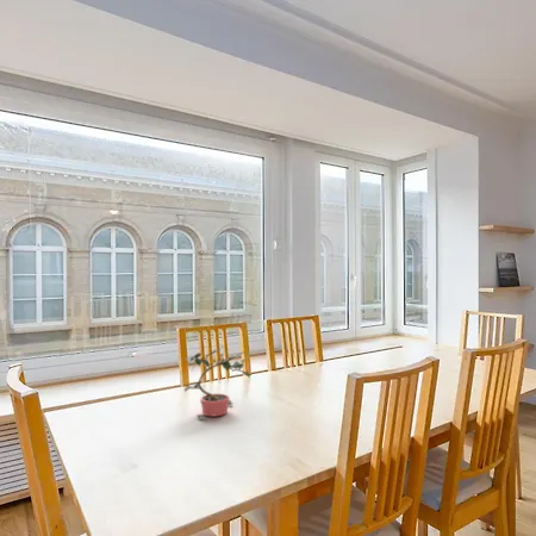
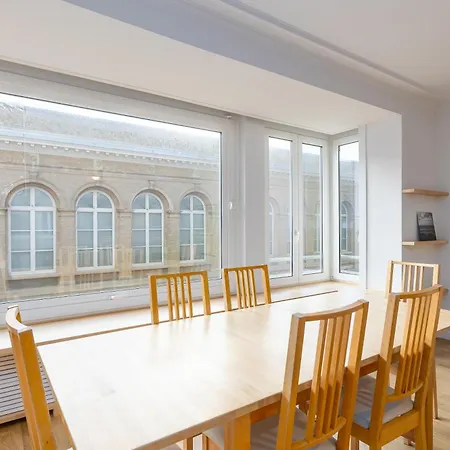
- potted plant (226, 369)
